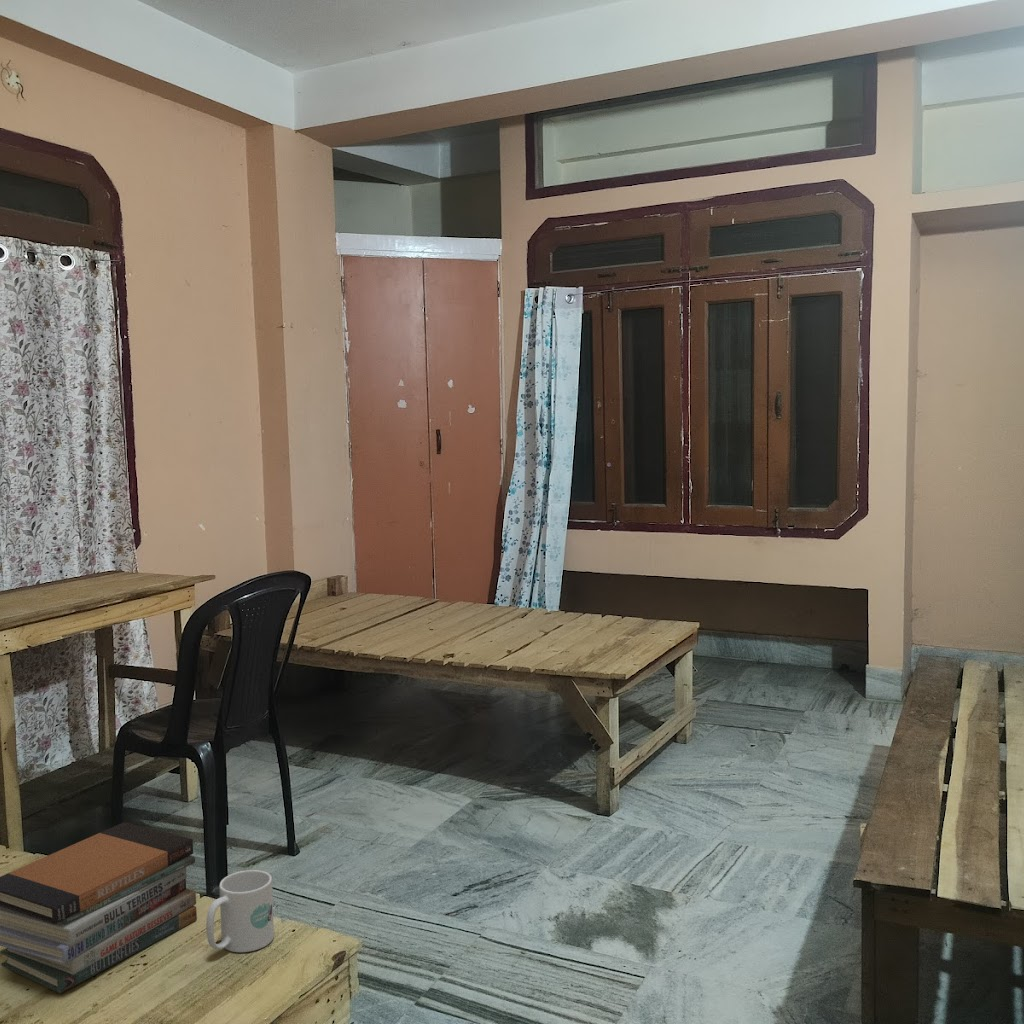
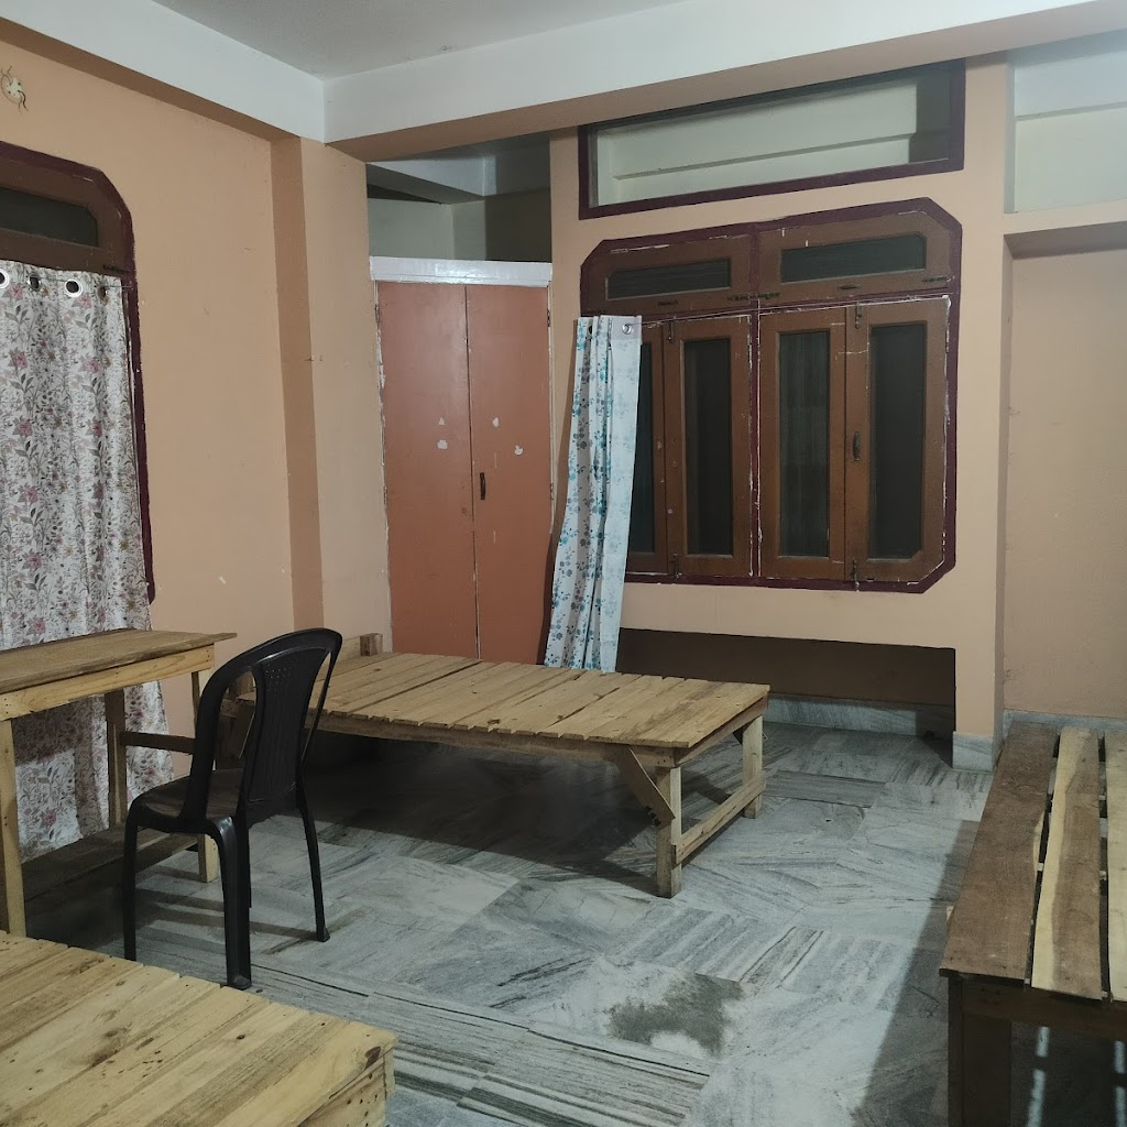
- book stack (96, 902)
- mug (238, 914)
